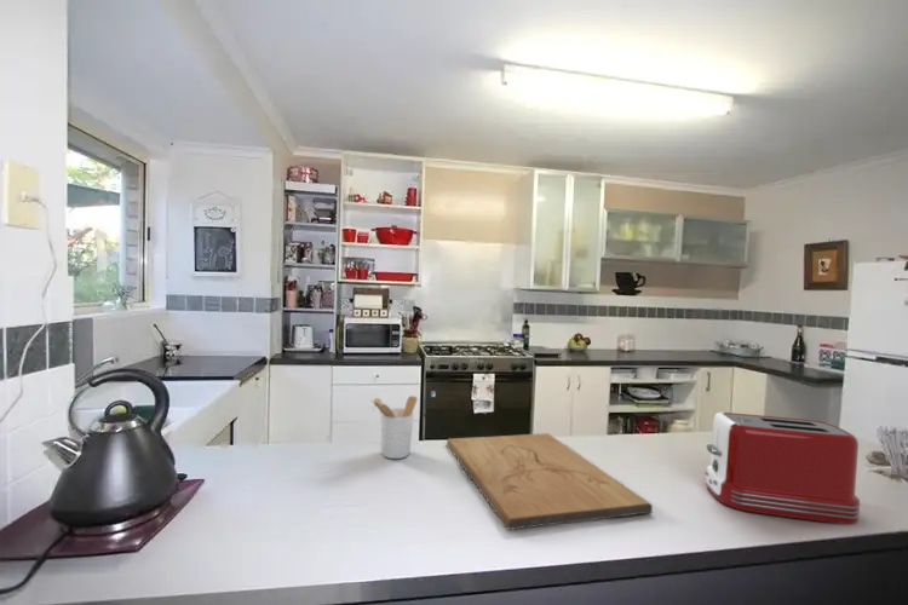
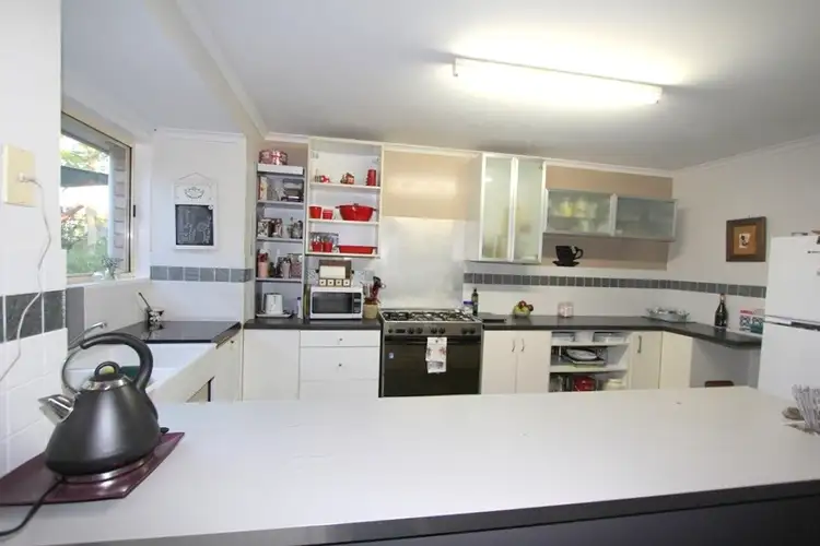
- utensil holder (391, 425)
- toaster (778, 461)
- cutting board (533, 468)
